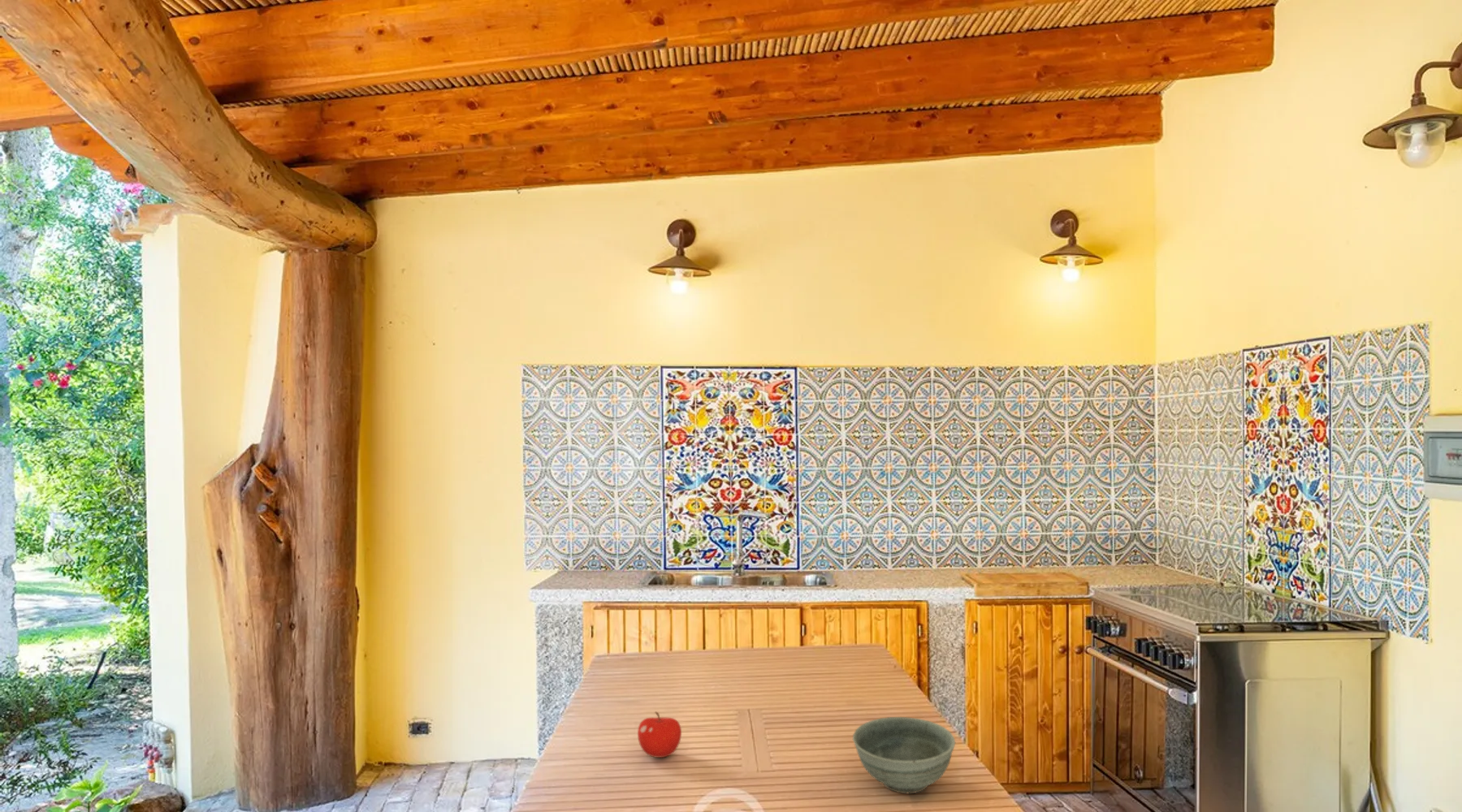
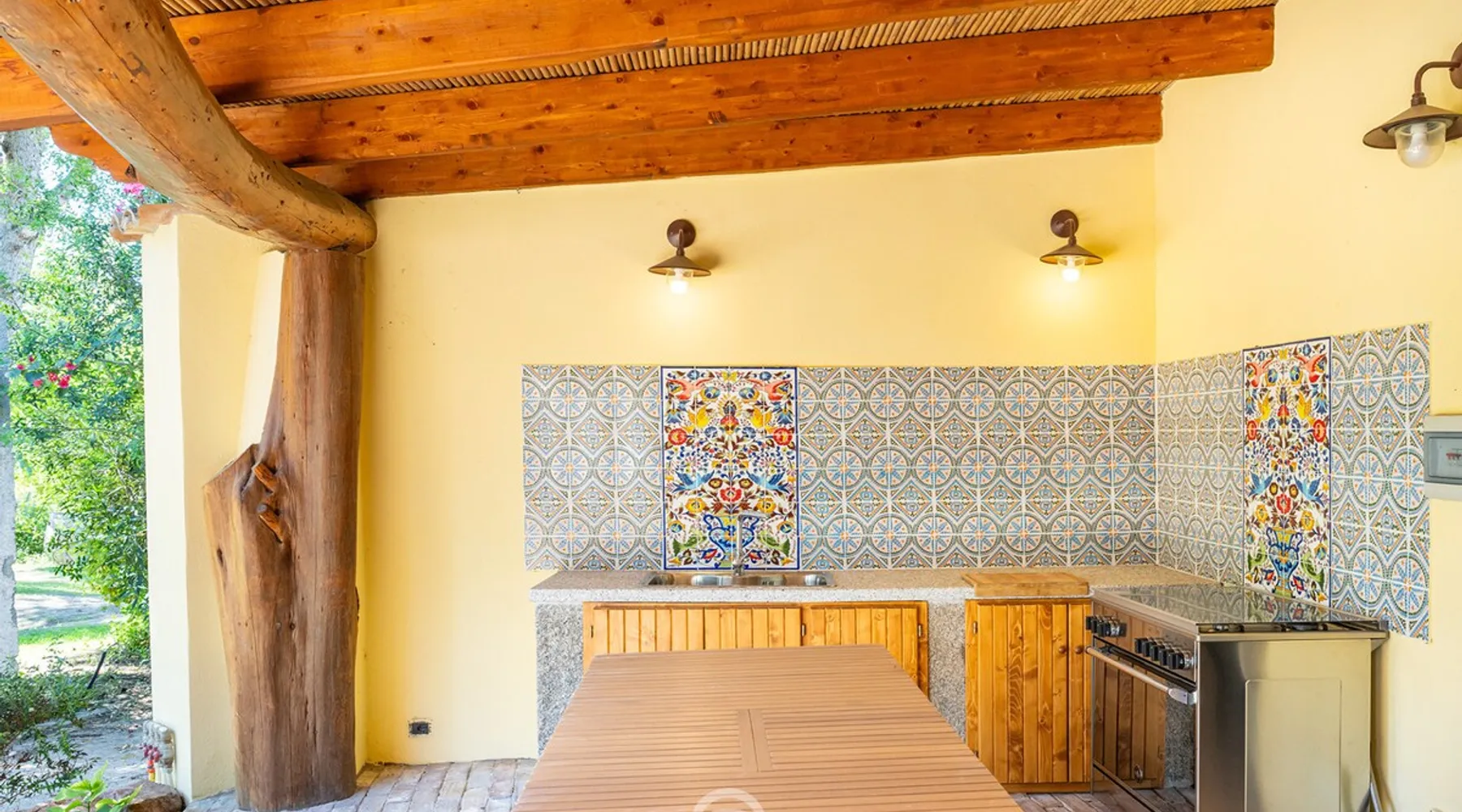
- fruit (660, 733)
- bowl (903, 759)
